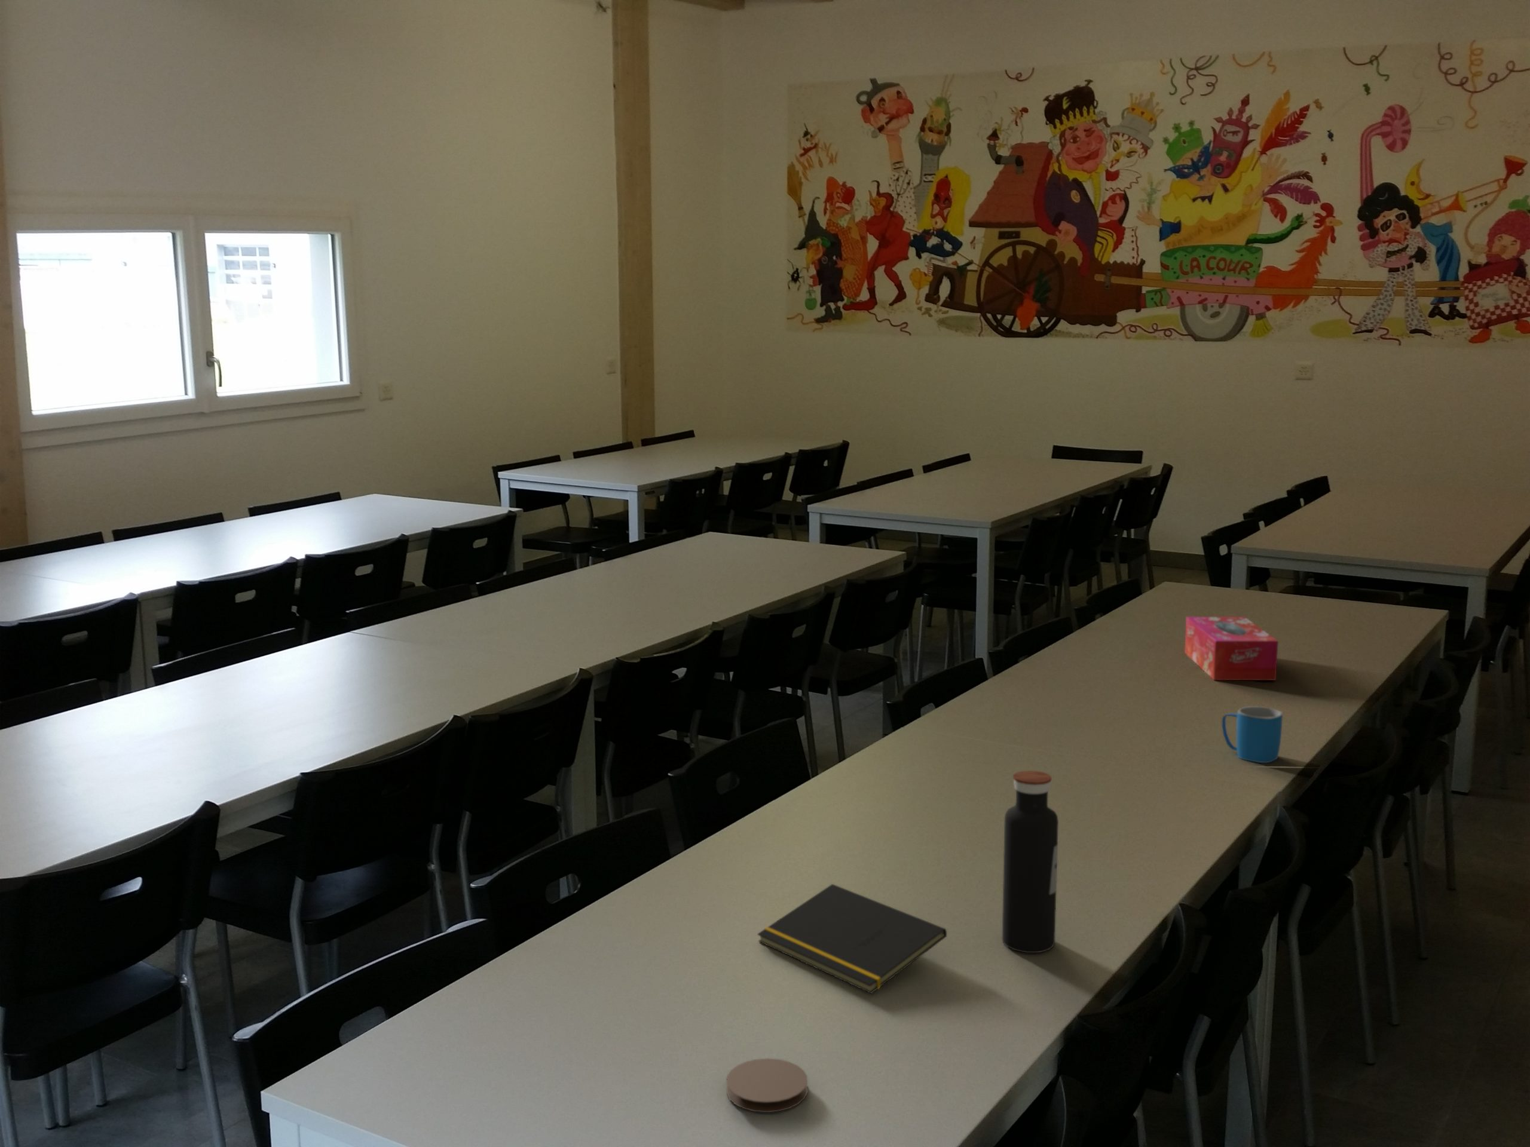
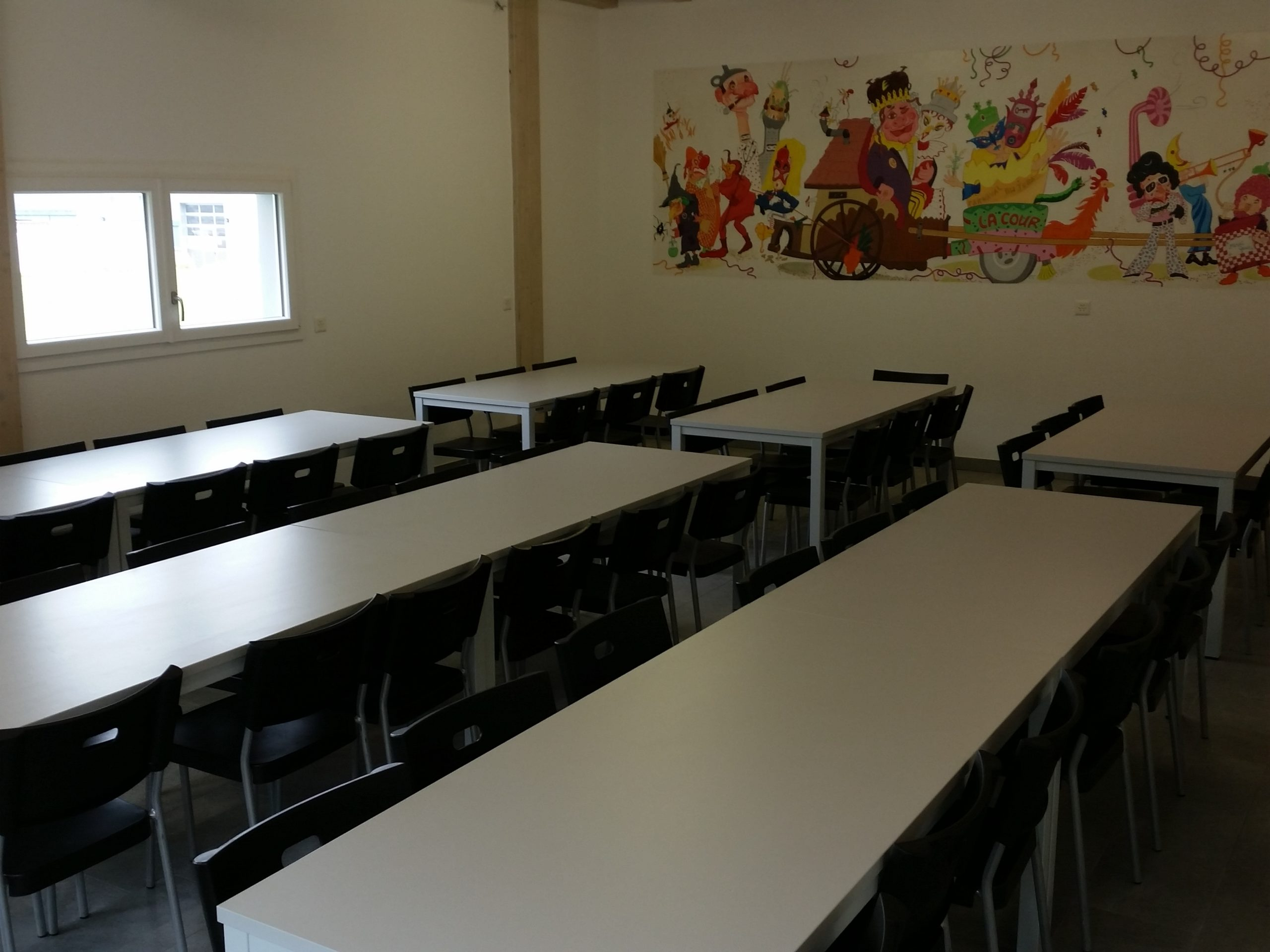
- mug (1251, 733)
- notepad (851, 935)
- water bottle (1030, 860)
- tissue box (1229, 647)
- coaster (766, 1084)
